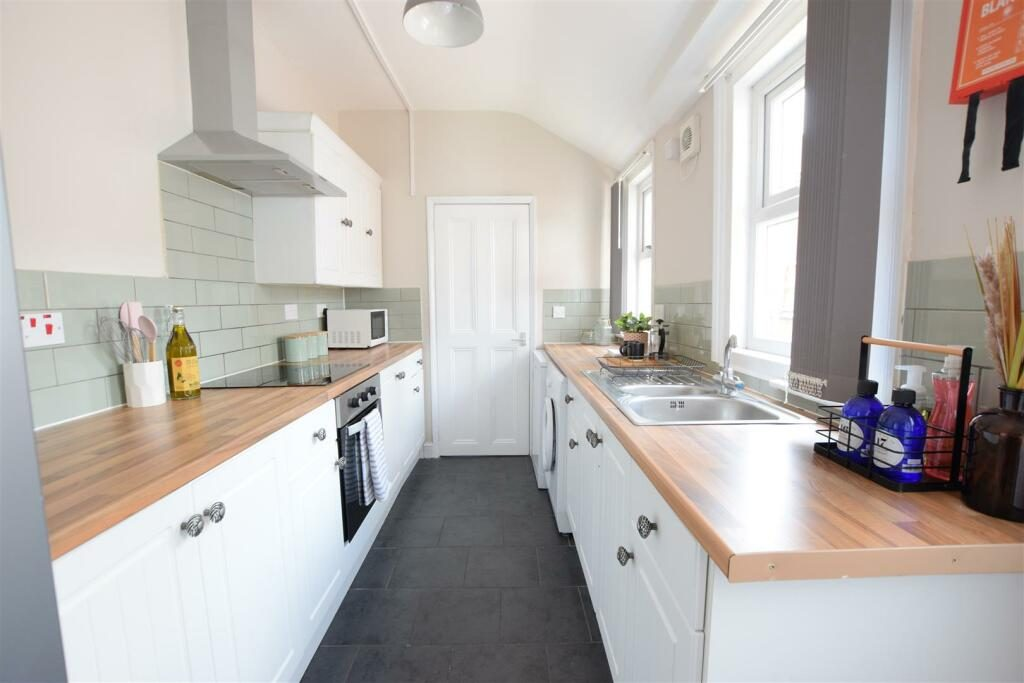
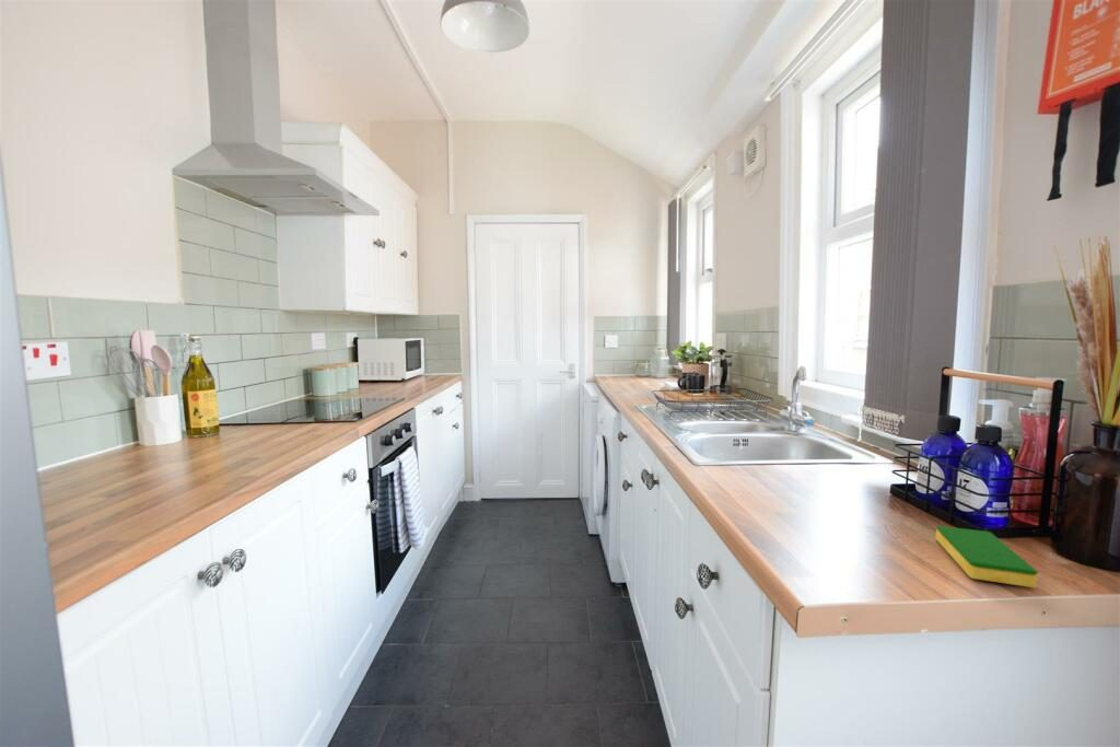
+ dish sponge (981, 553)
